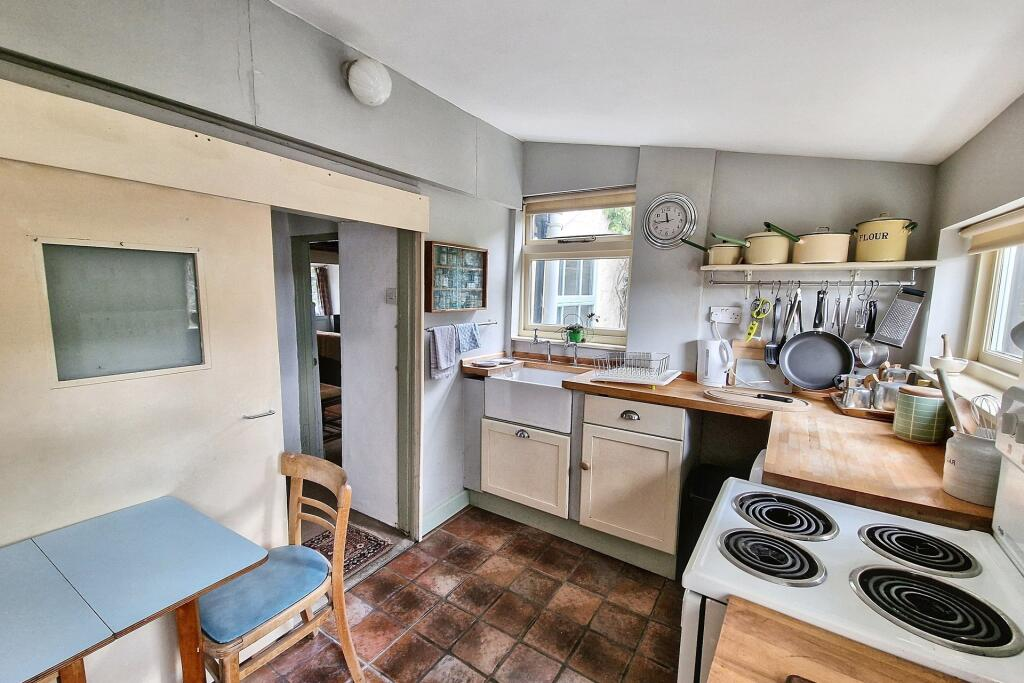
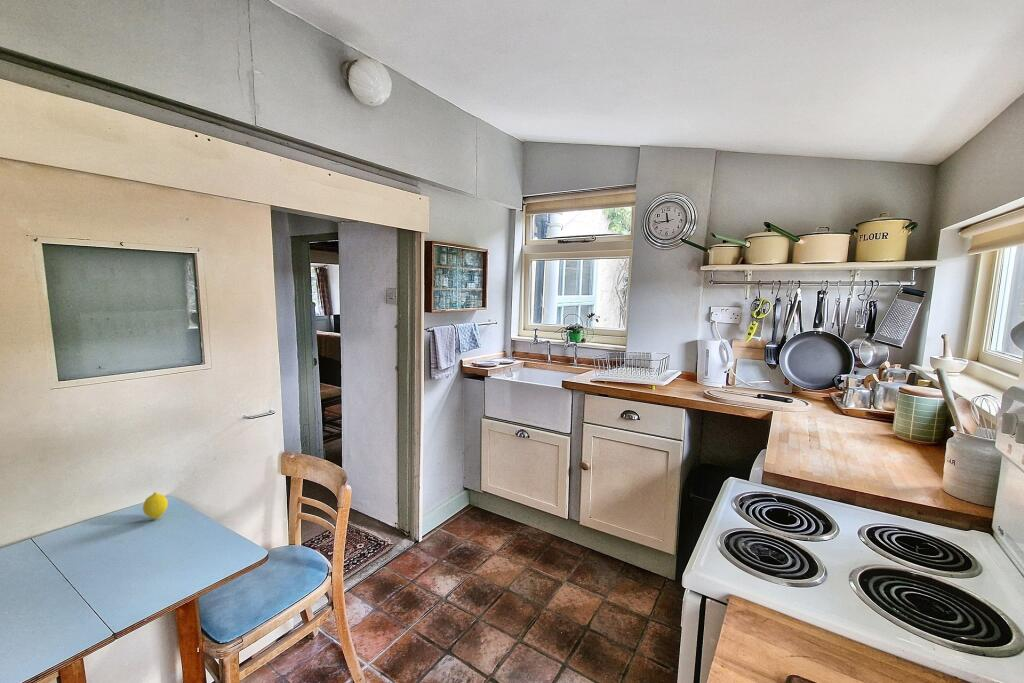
+ fruit (155, 505)
